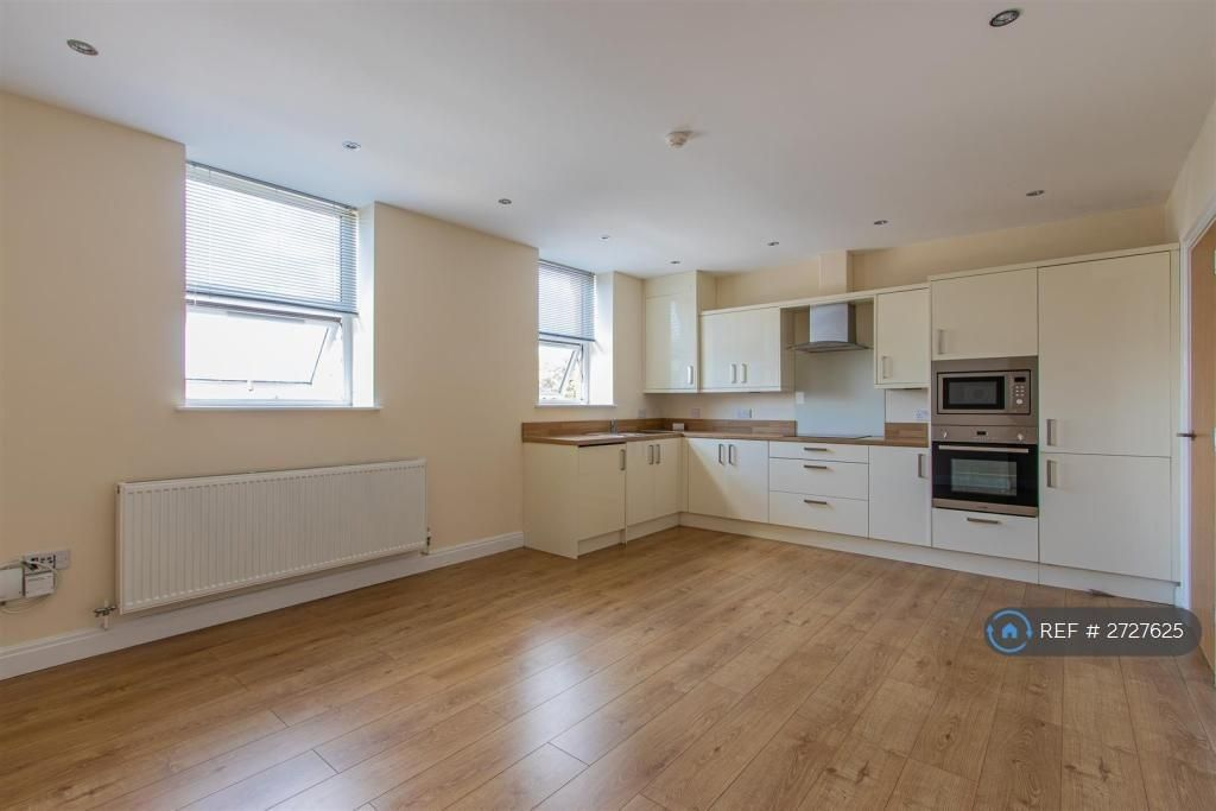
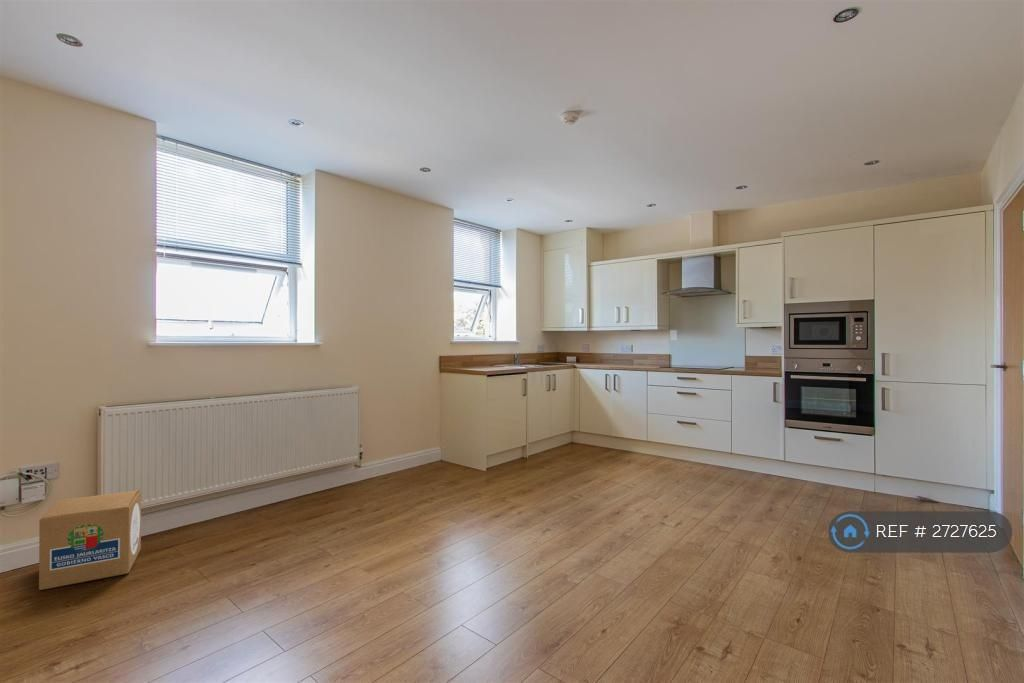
+ cardboard box (94, 534)
